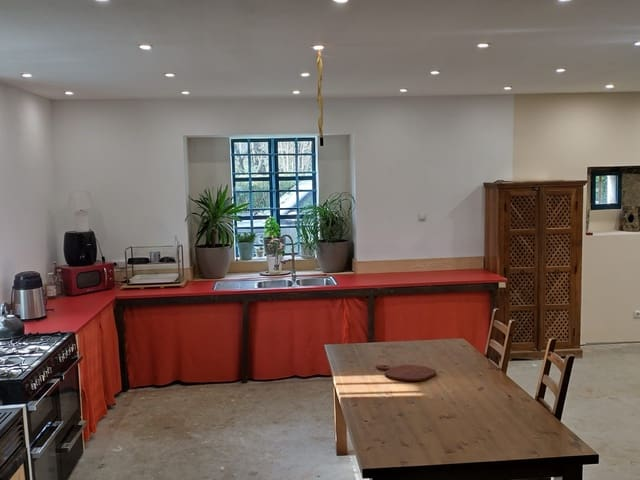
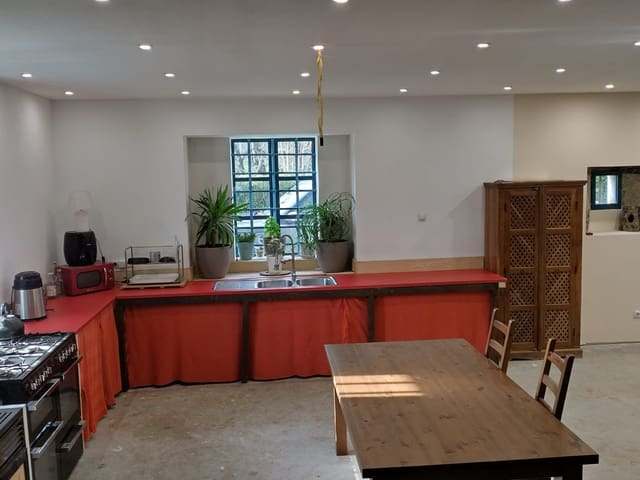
- cutting board (402, 371)
